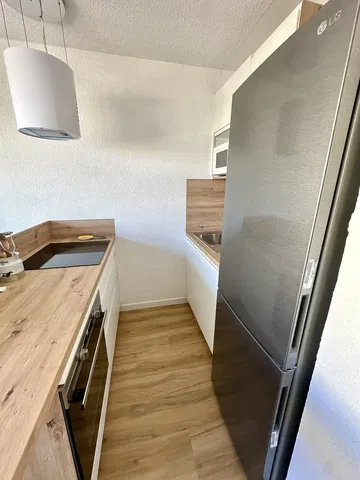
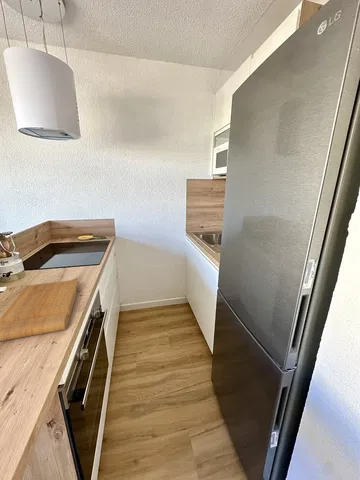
+ cutting board (43, 304)
